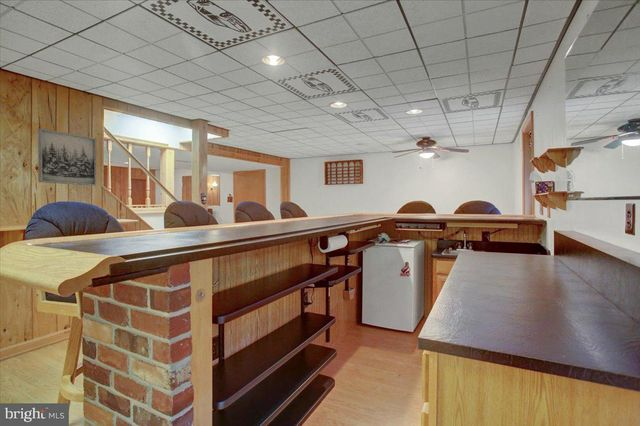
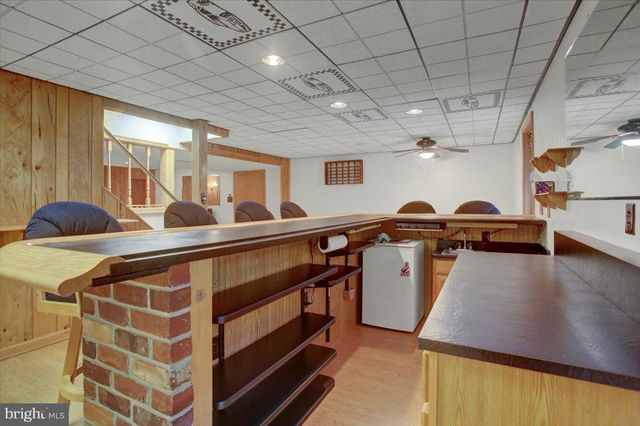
- wall art (68, 158)
